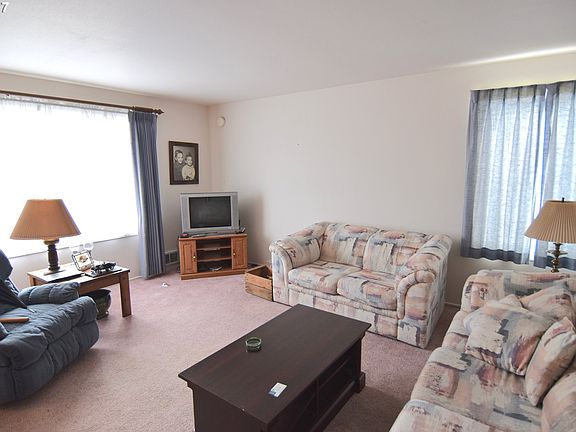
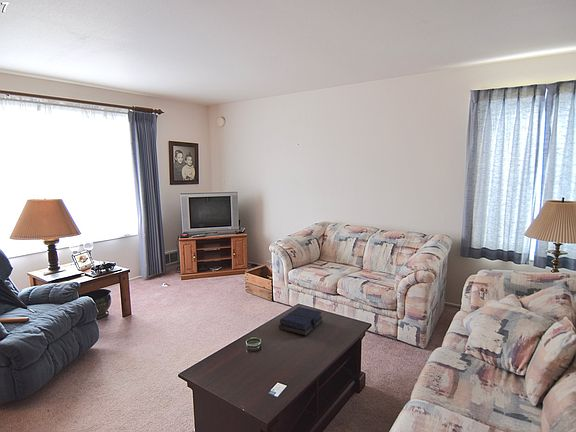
+ book (301, 319)
